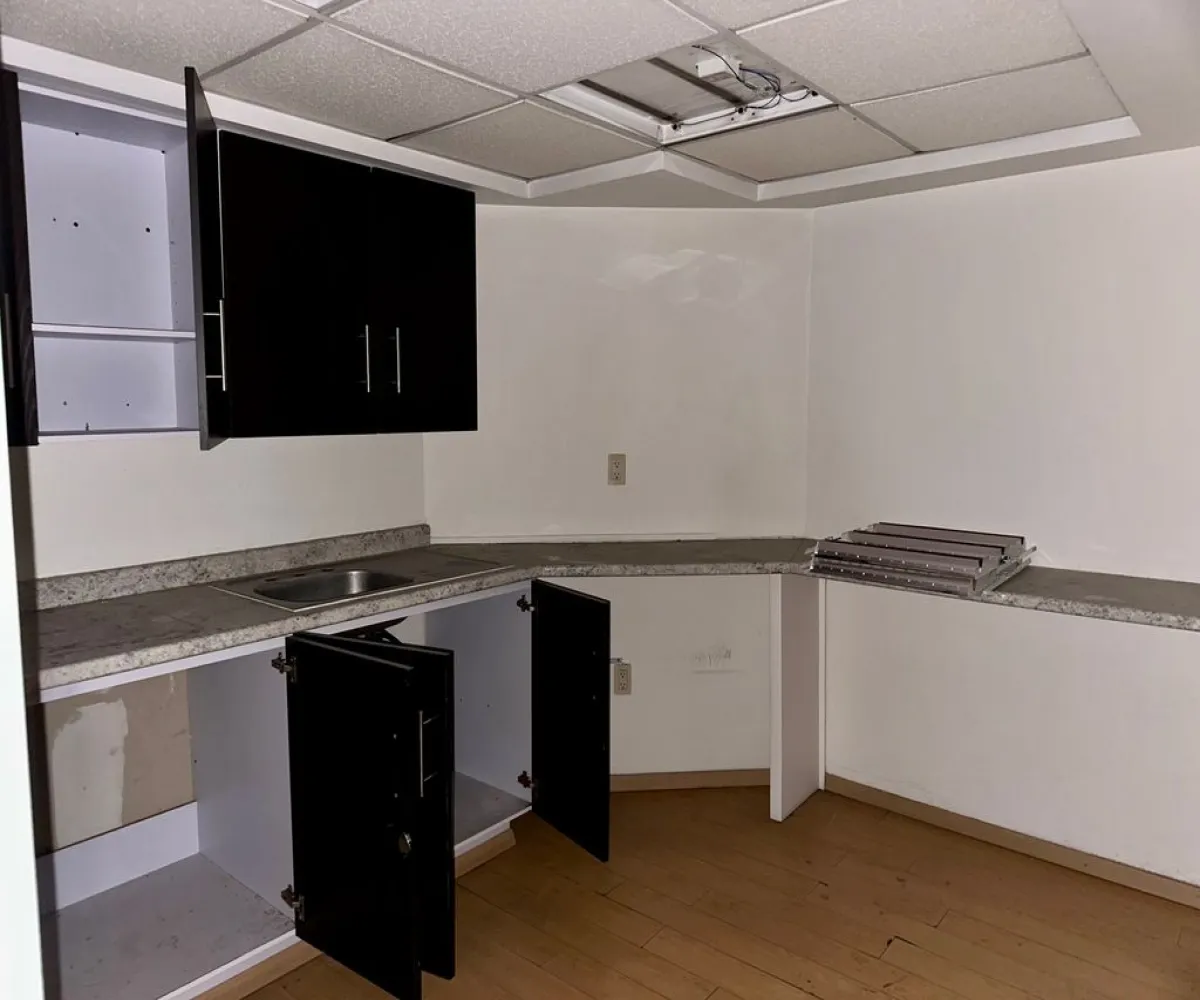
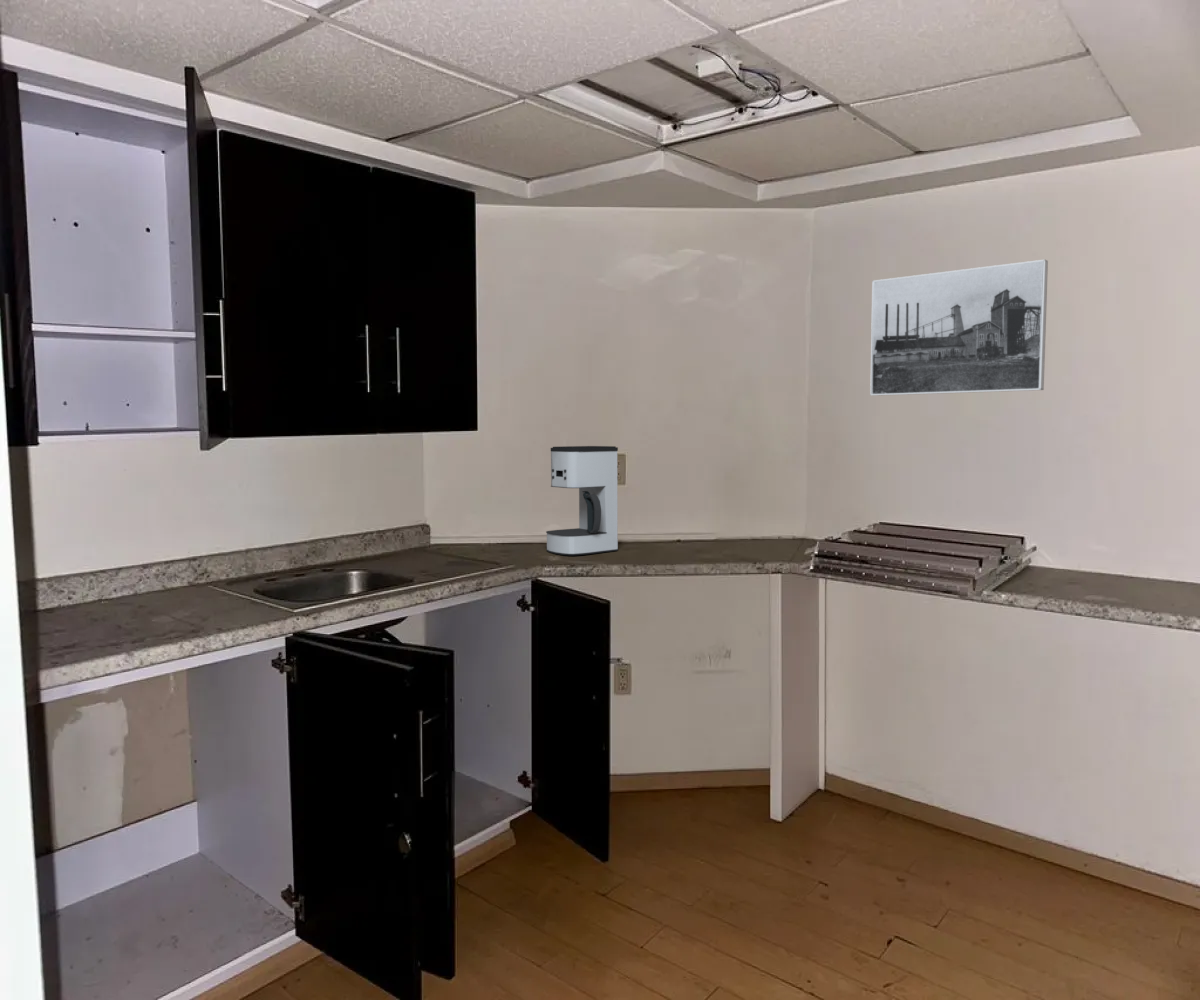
+ coffee maker (582, 499)
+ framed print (953, 332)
